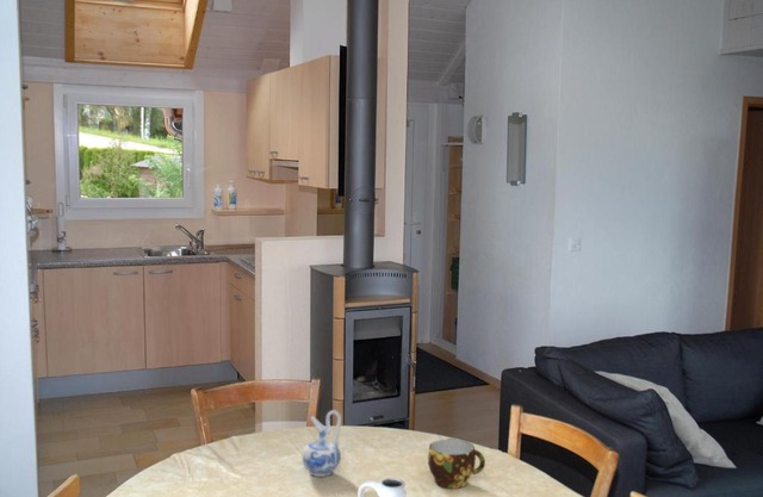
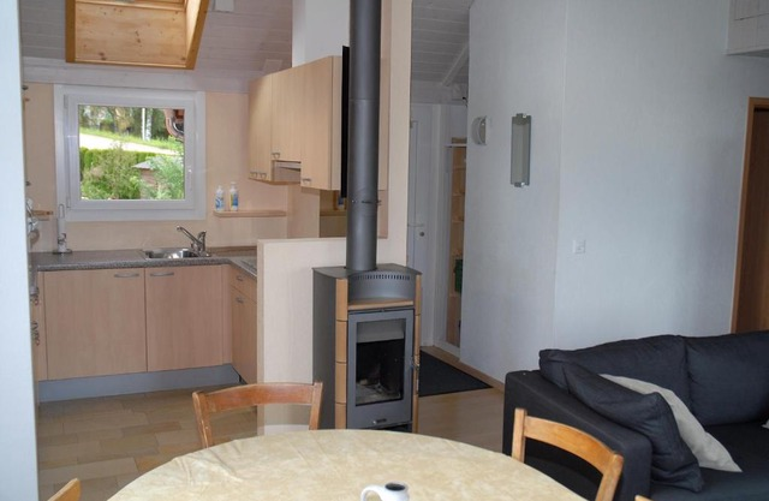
- cup (453, 464)
- ceramic pitcher (321, 441)
